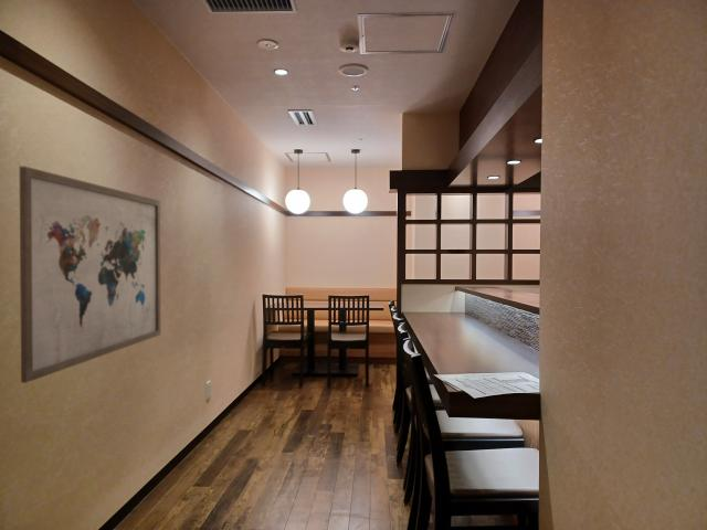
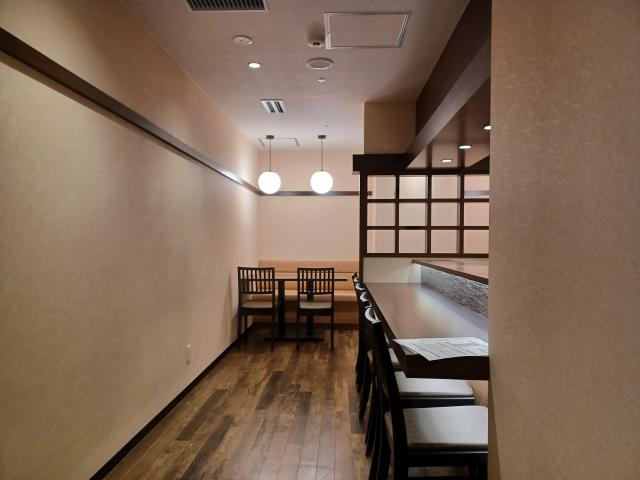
- wall art (106, 271)
